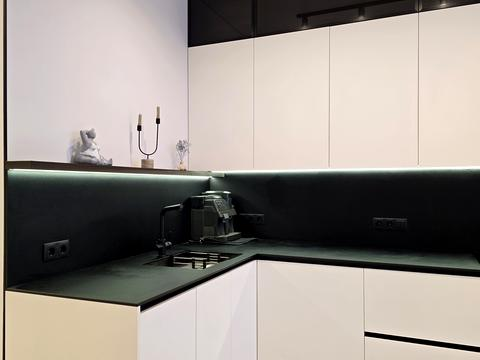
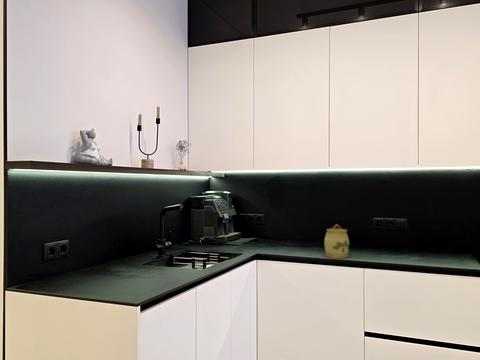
+ jar (336, 240)
